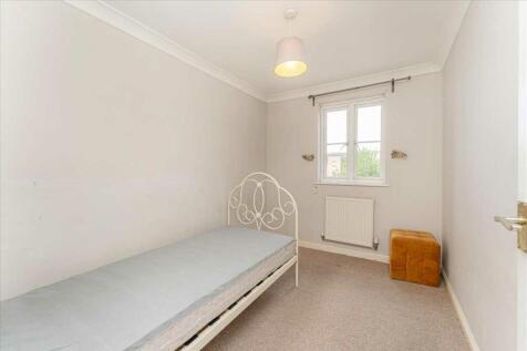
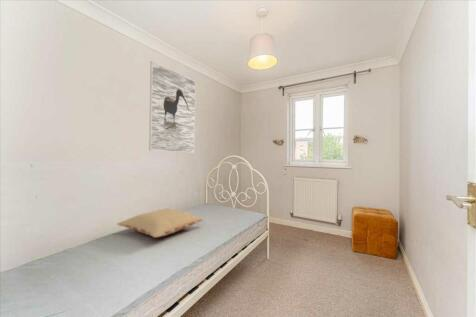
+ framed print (174, 111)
+ pillow (162, 221)
